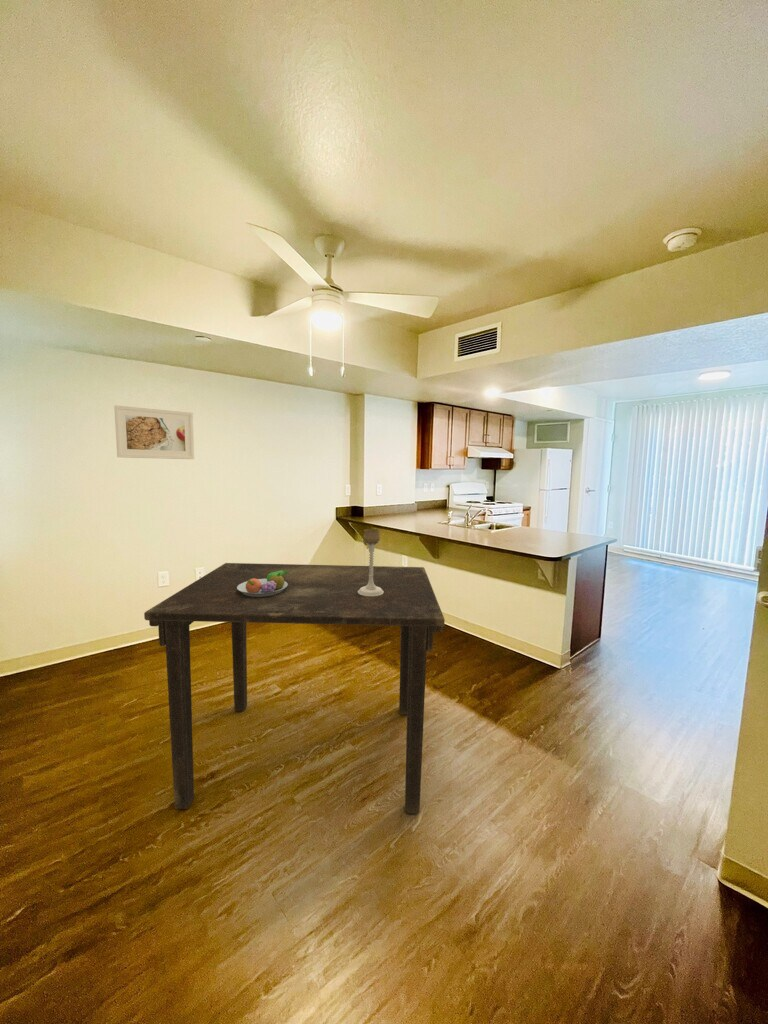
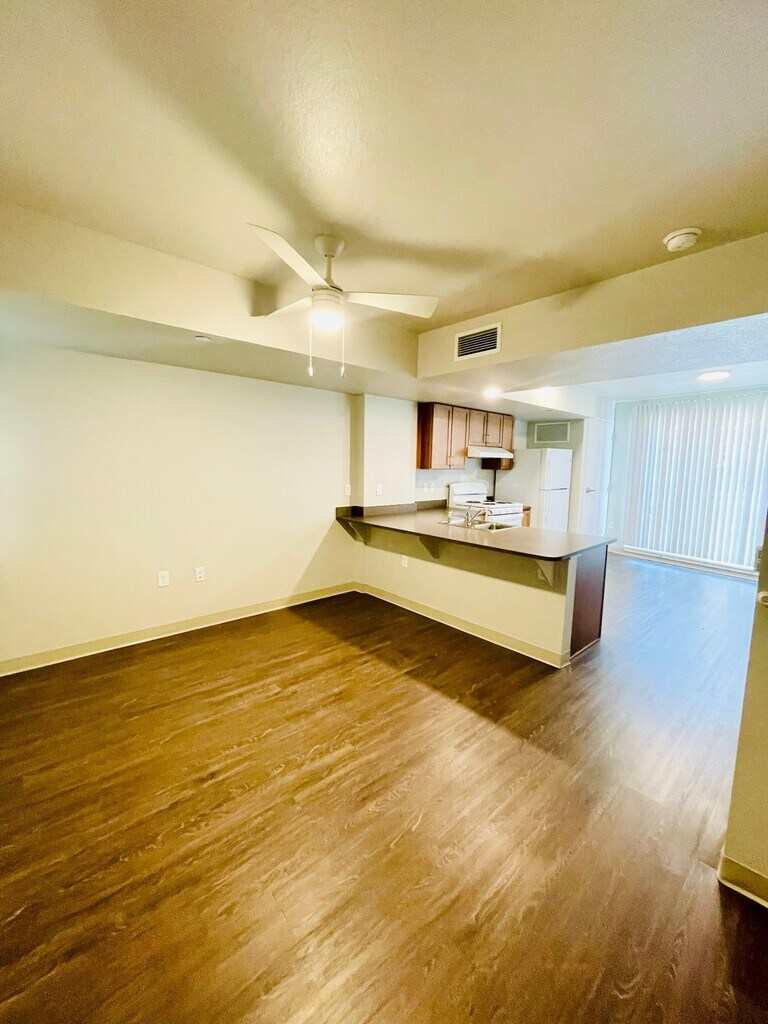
- dining table (312, 623)
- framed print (156, 434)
- fruit bowl (264, 580)
- candle holder (371, 561)
